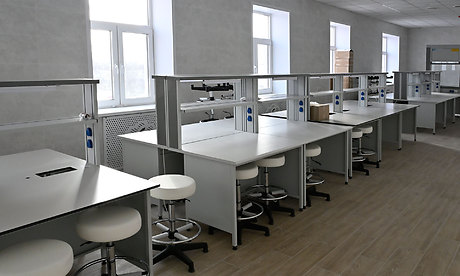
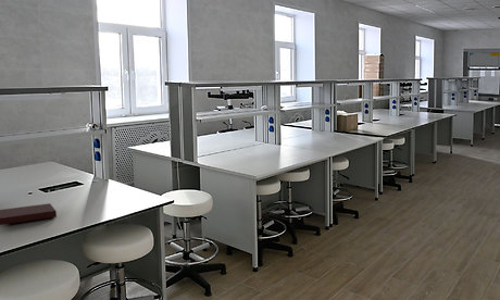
+ notebook (25, 213)
